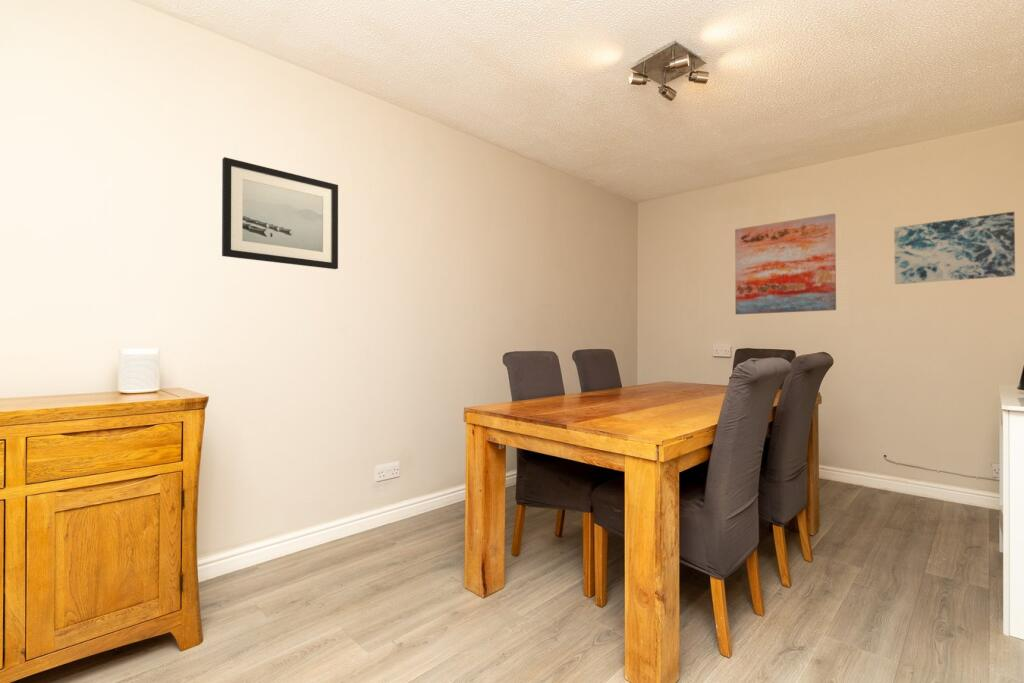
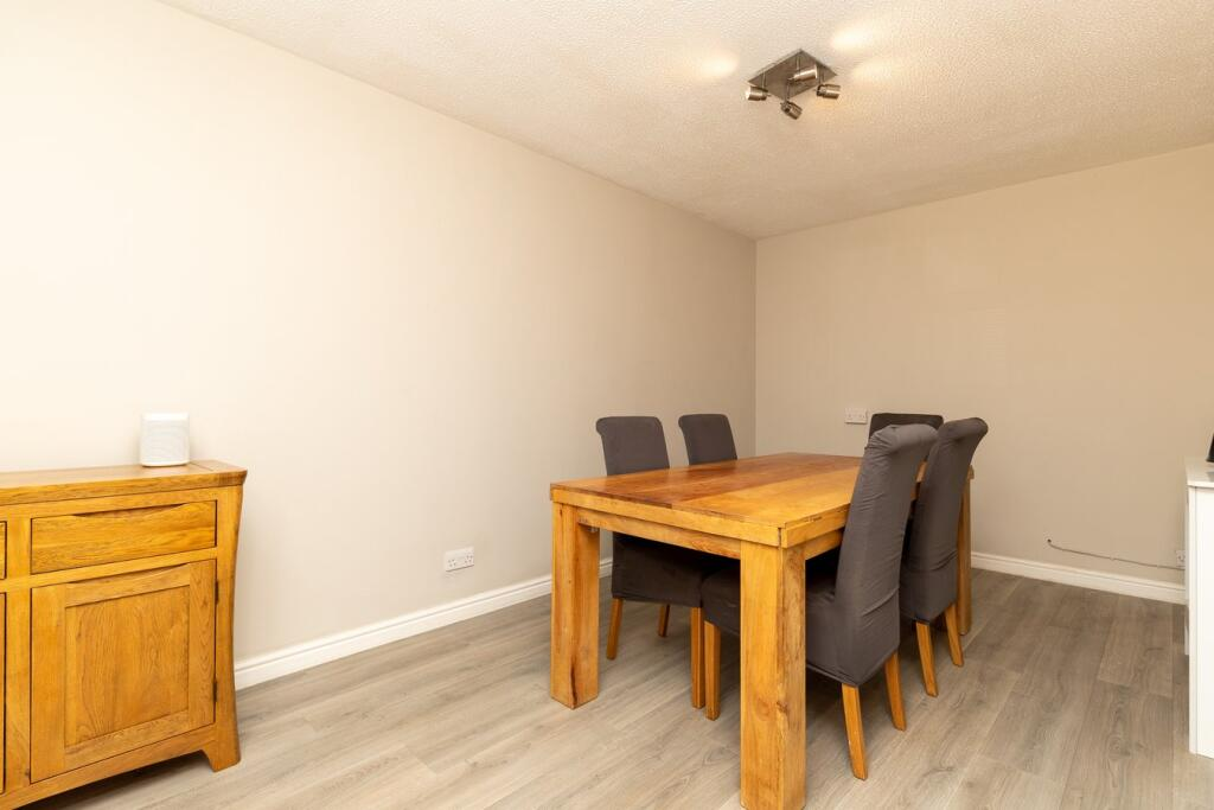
- wall art (284, 217)
- wall art (951, 250)
- wall art (782, 267)
